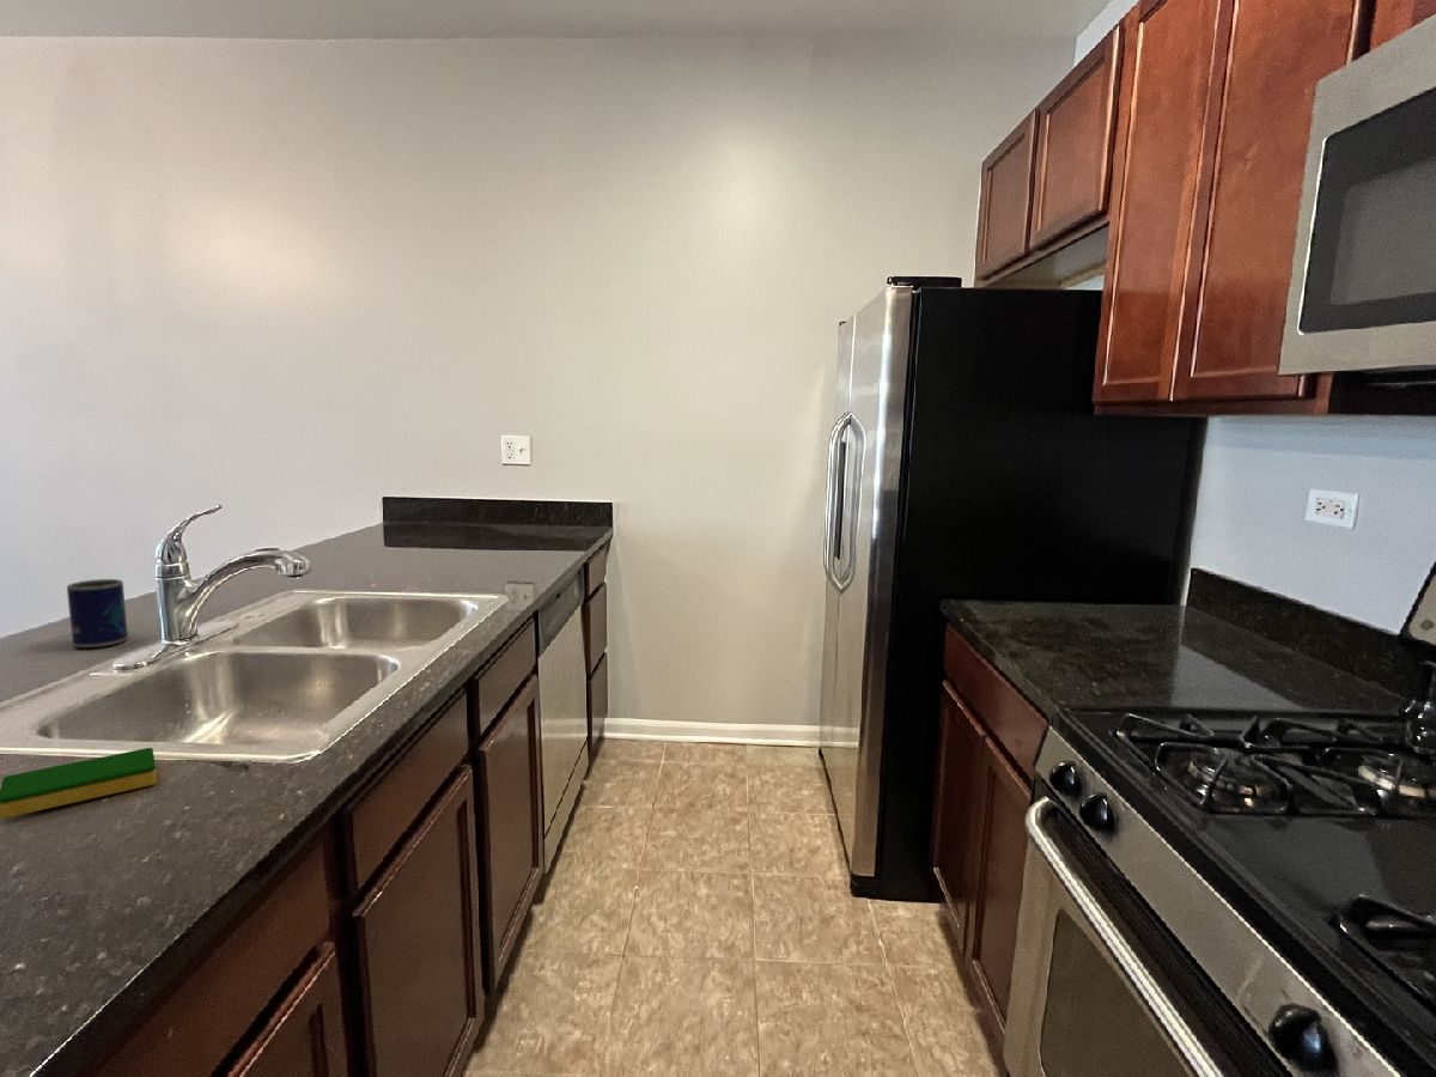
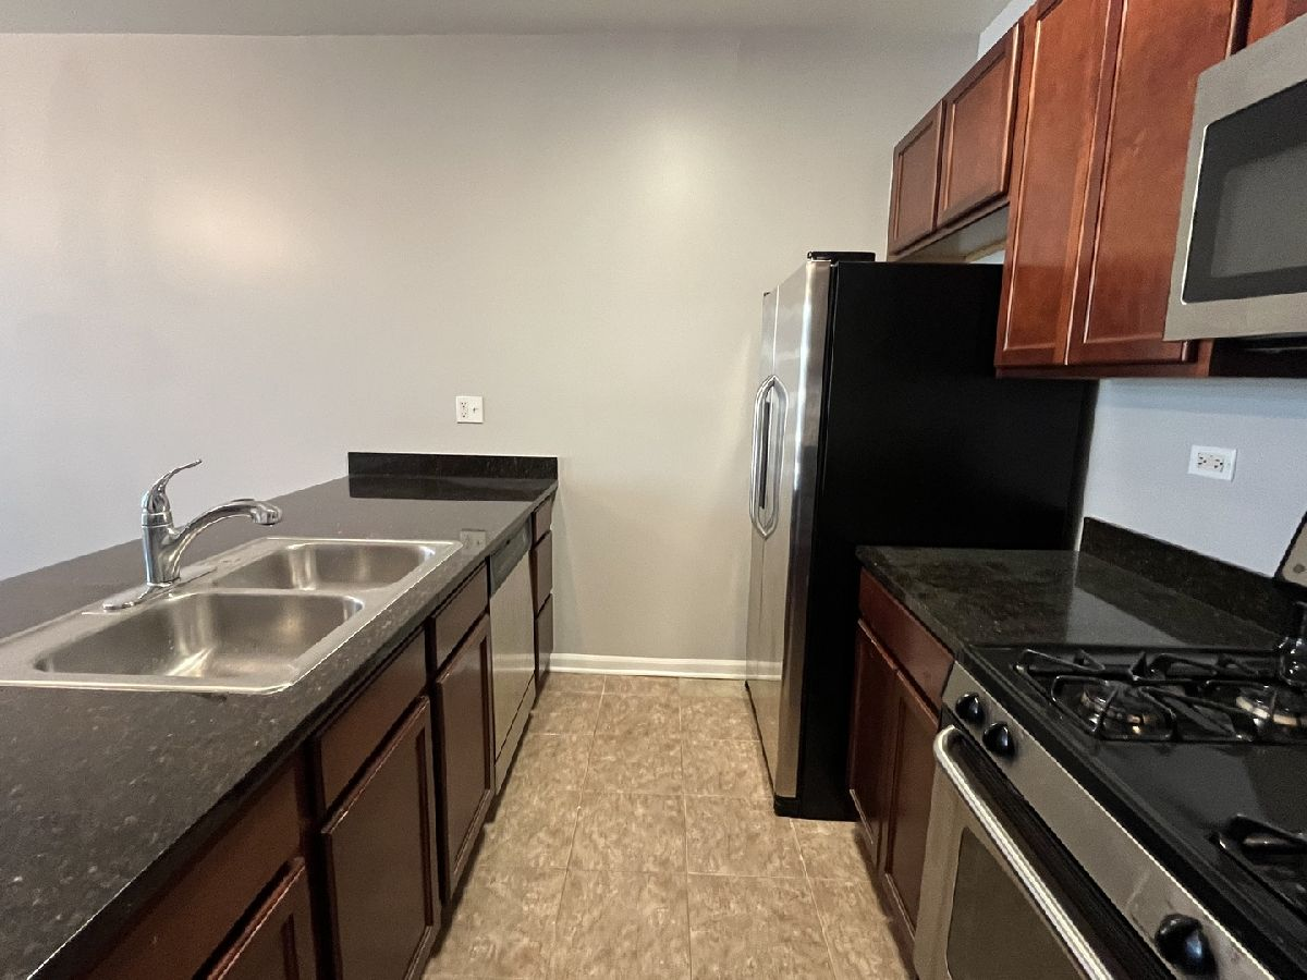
- dish sponge (81, 780)
- mug (98, 610)
